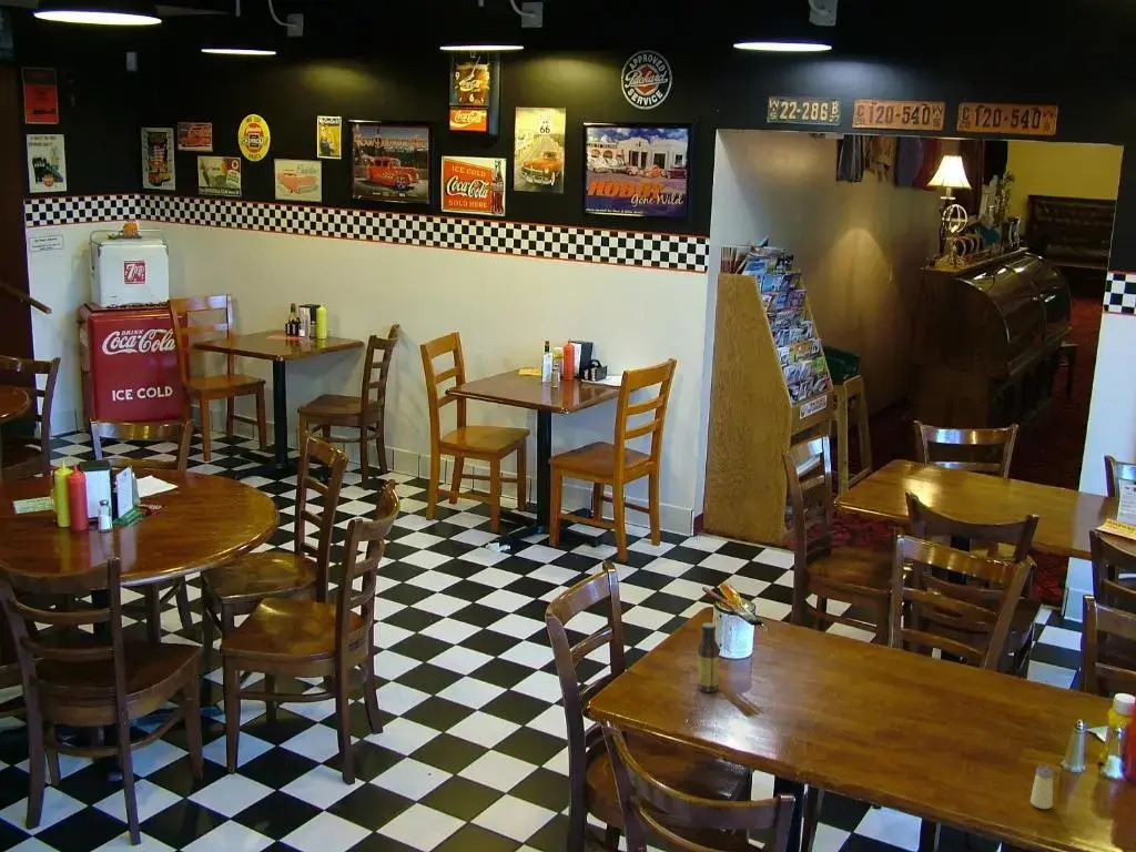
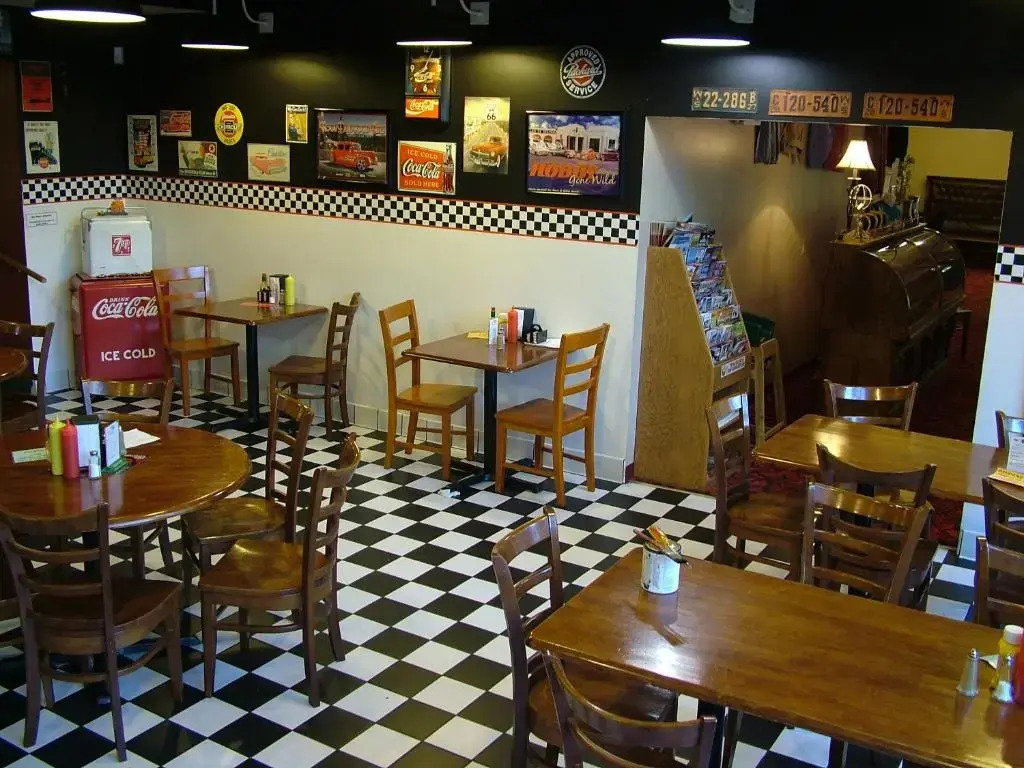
- sauce bottle (708, 656)
- saltshaker (1043, 785)
